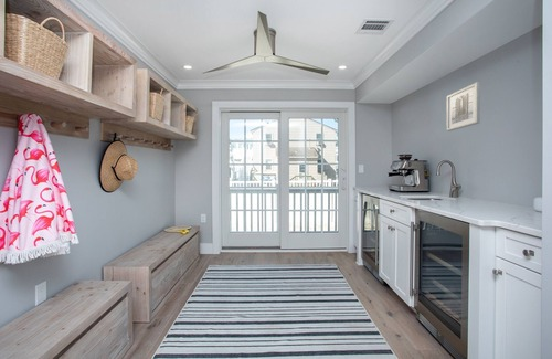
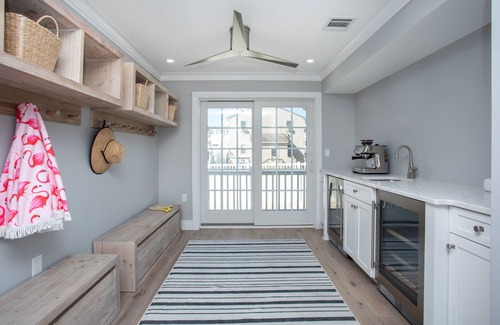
- wall art (461, 108)
